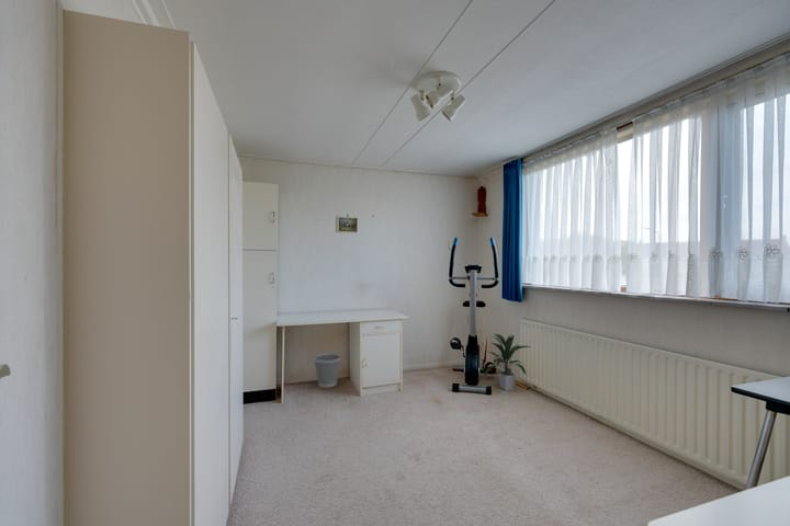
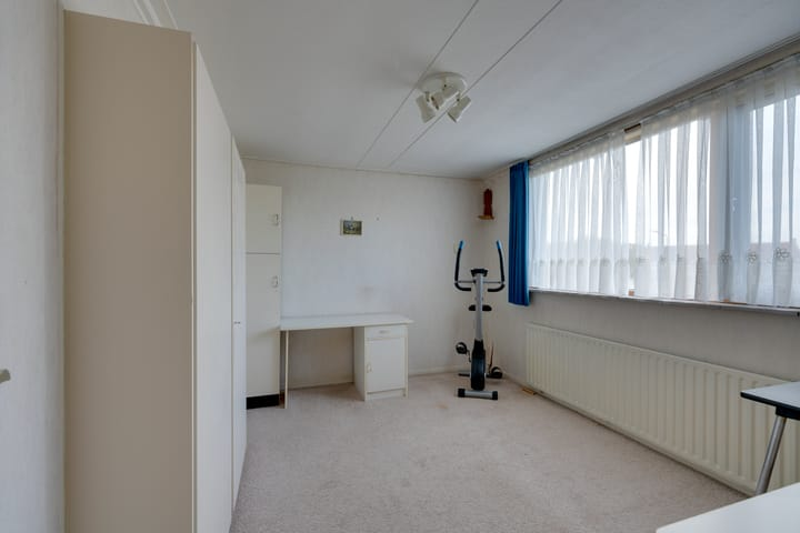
- wastebasket (327, 369)
- indoor plant (504, 359)
